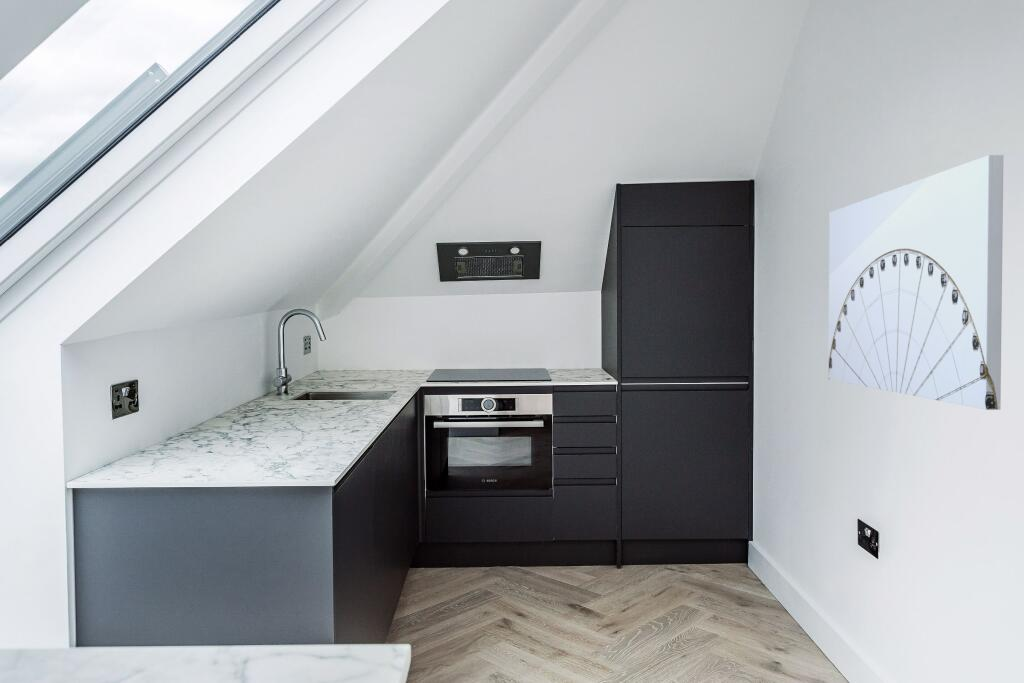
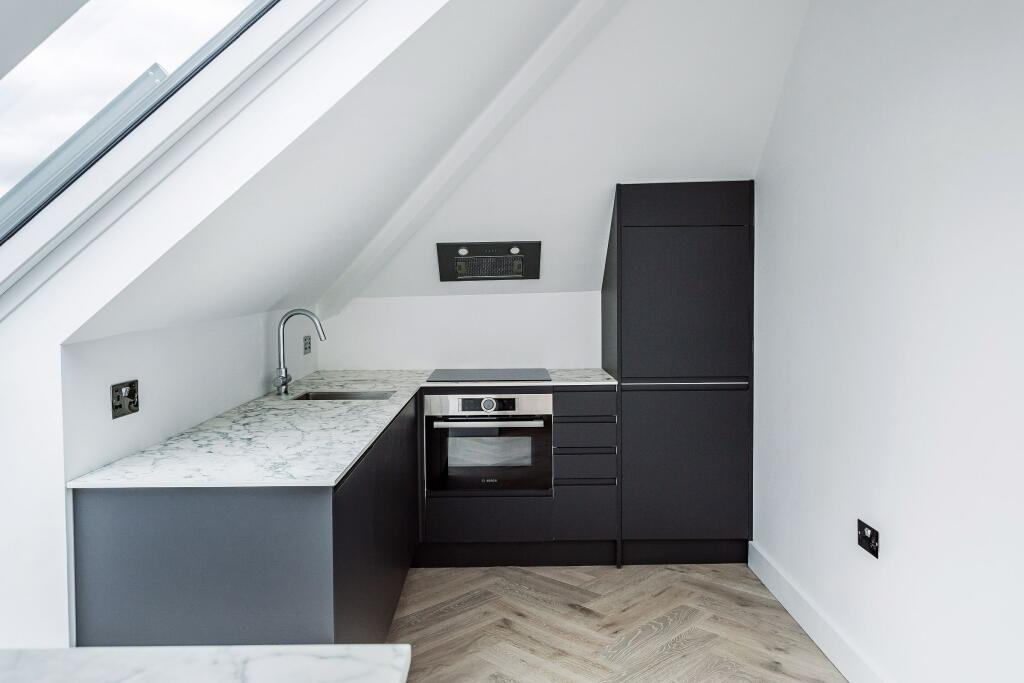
- wall art (897, 290)
